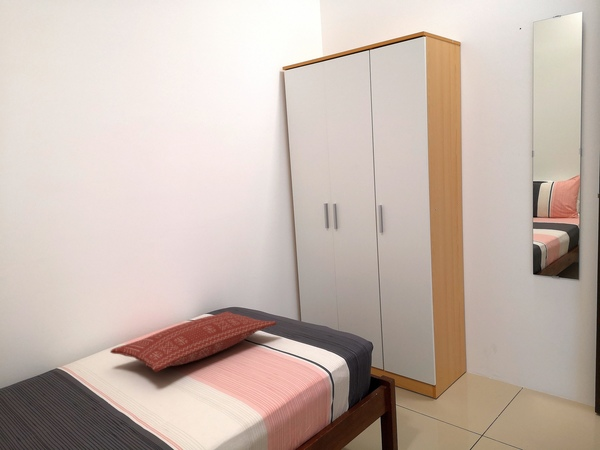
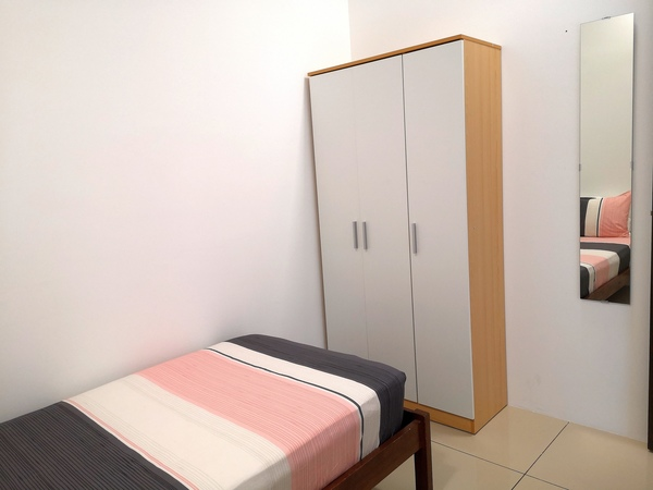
- pillow (197, 338)
